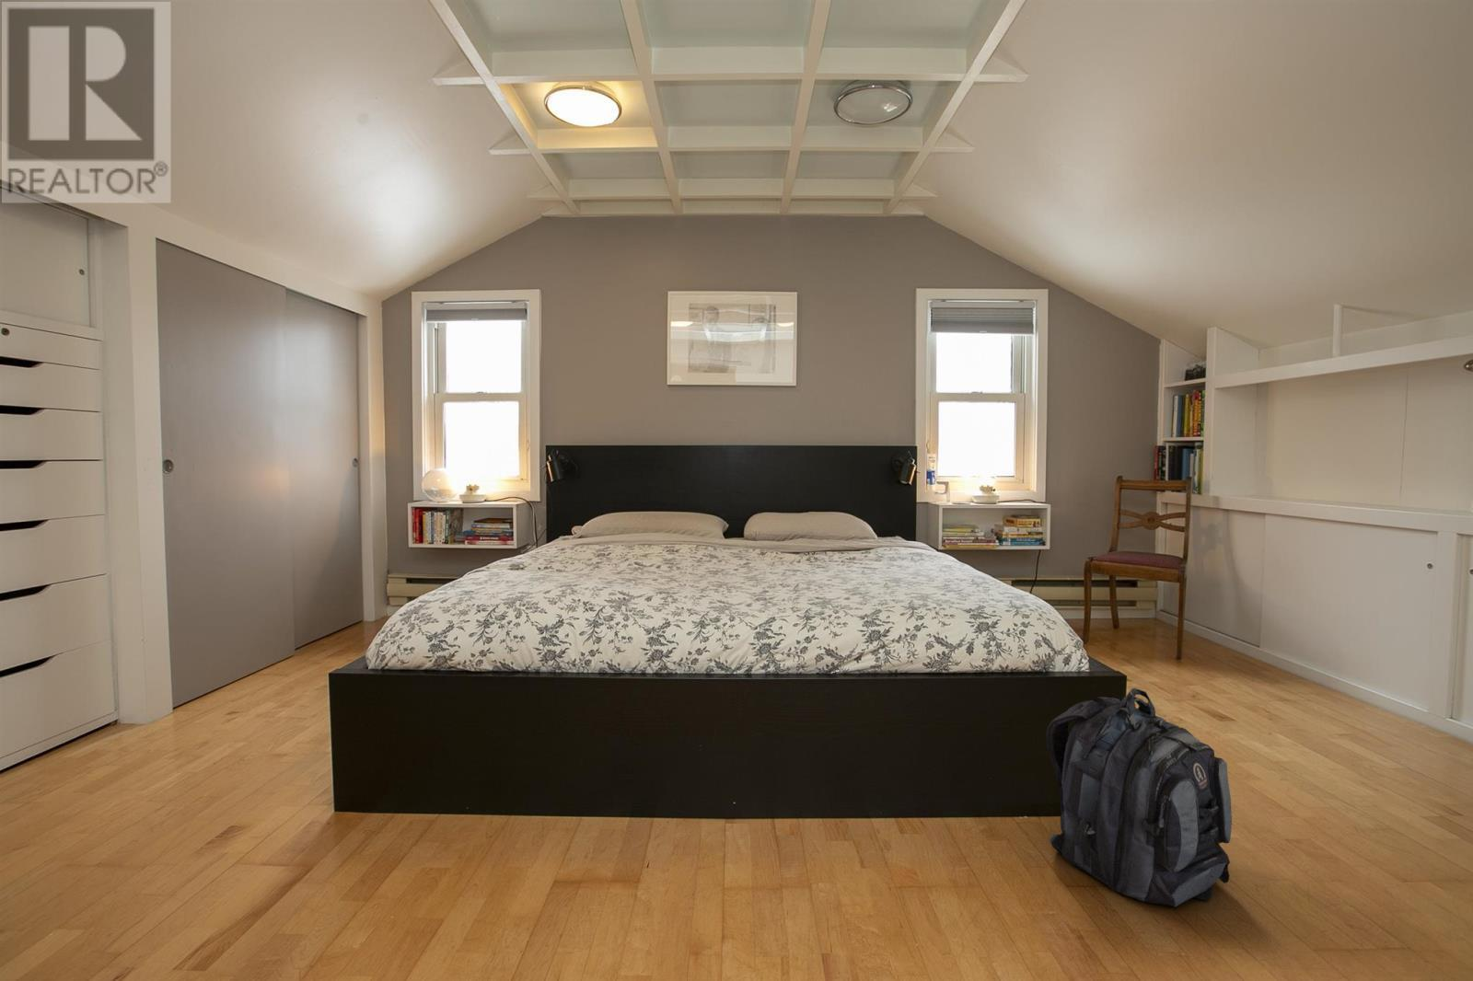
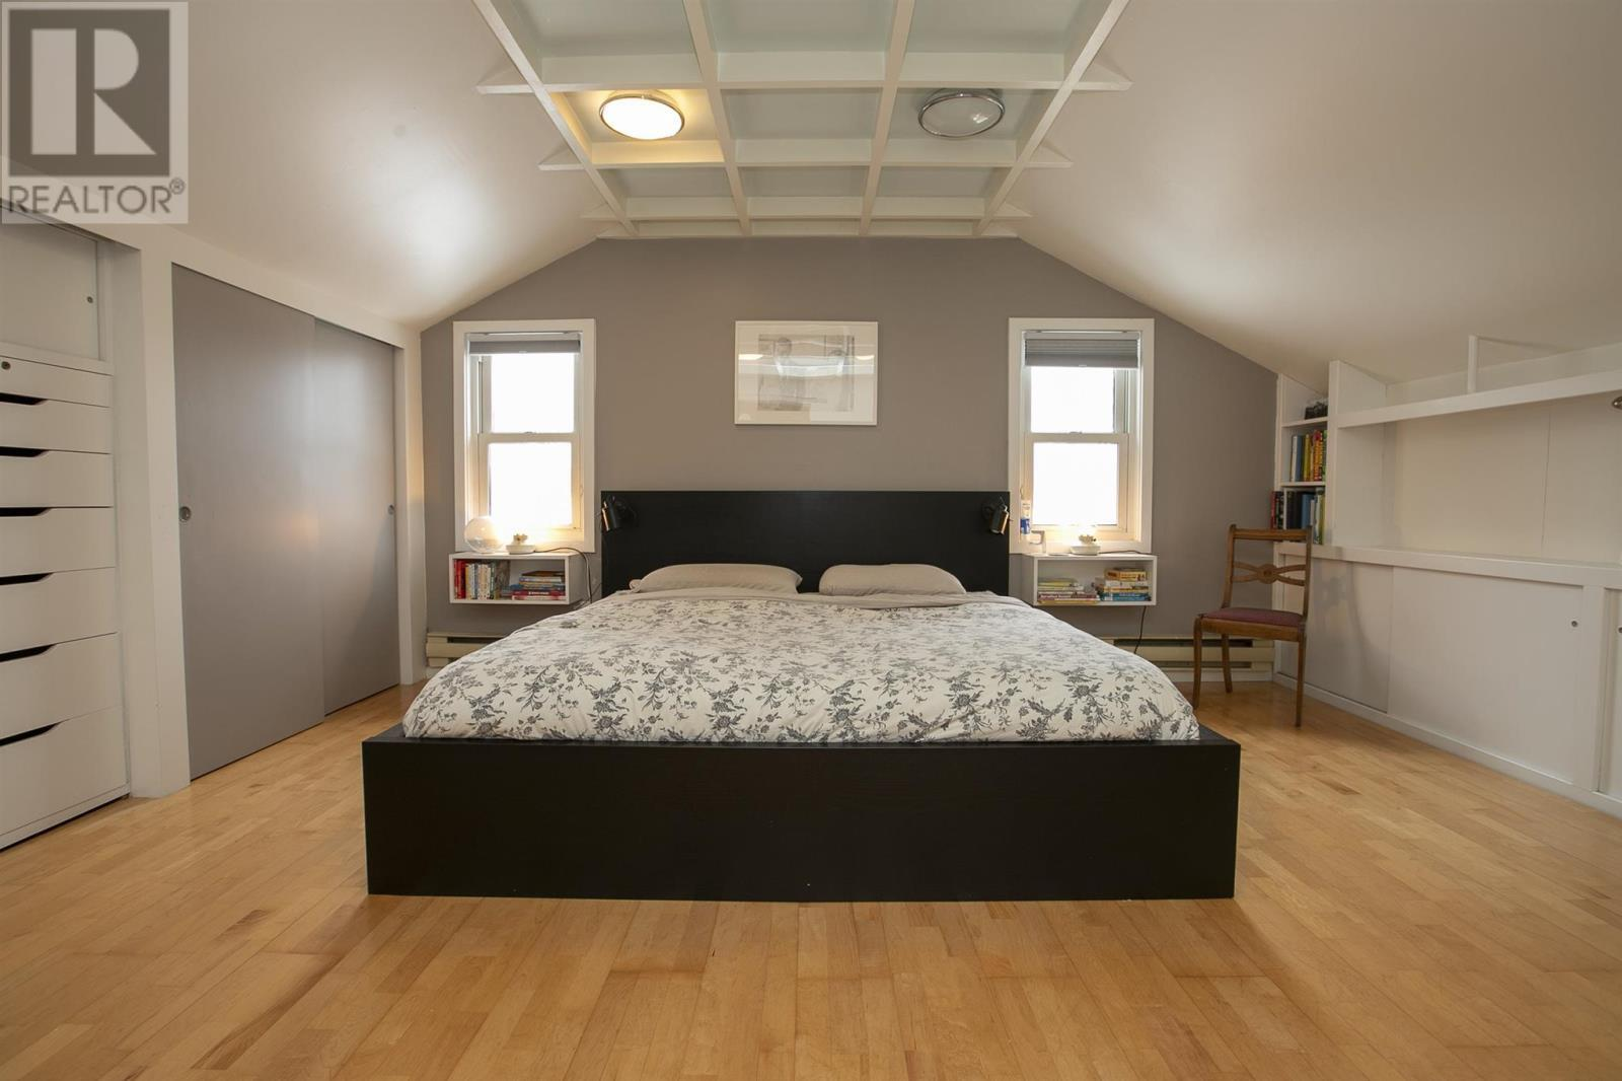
- backpack (1135, 776)
